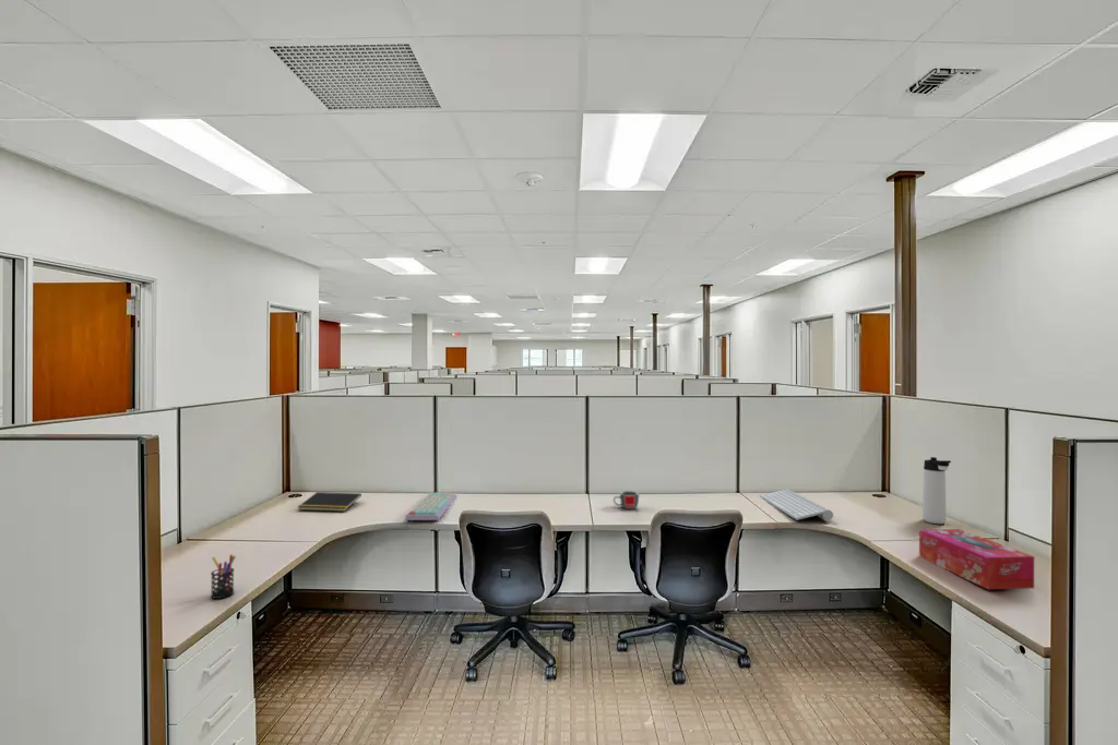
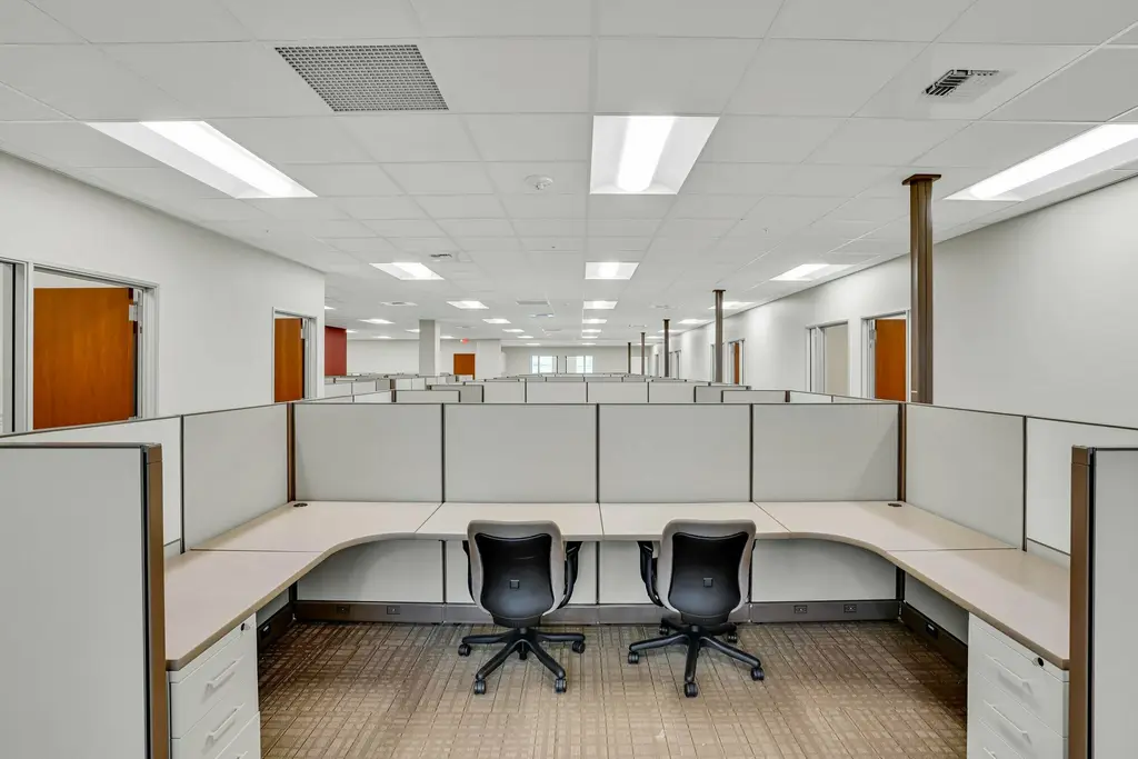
- pen holder (225, 573)
- notepad (330, 501)
- keyboard (793, 503)
- keyboard (432, 504)
- mug (626, 500)
- thermos bottle (937, 490)
- tissue box (972, 556)
